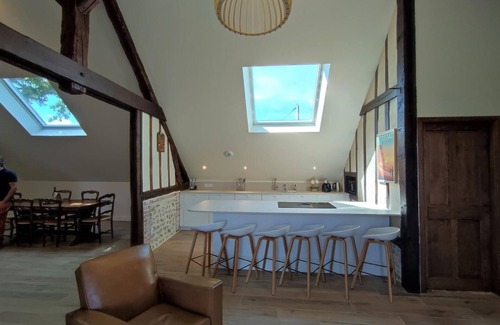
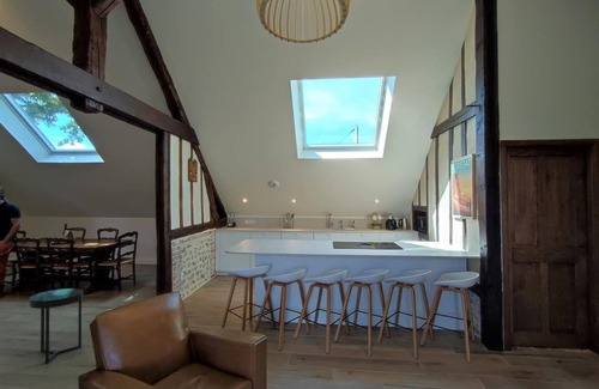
+ side table (48, 323)
